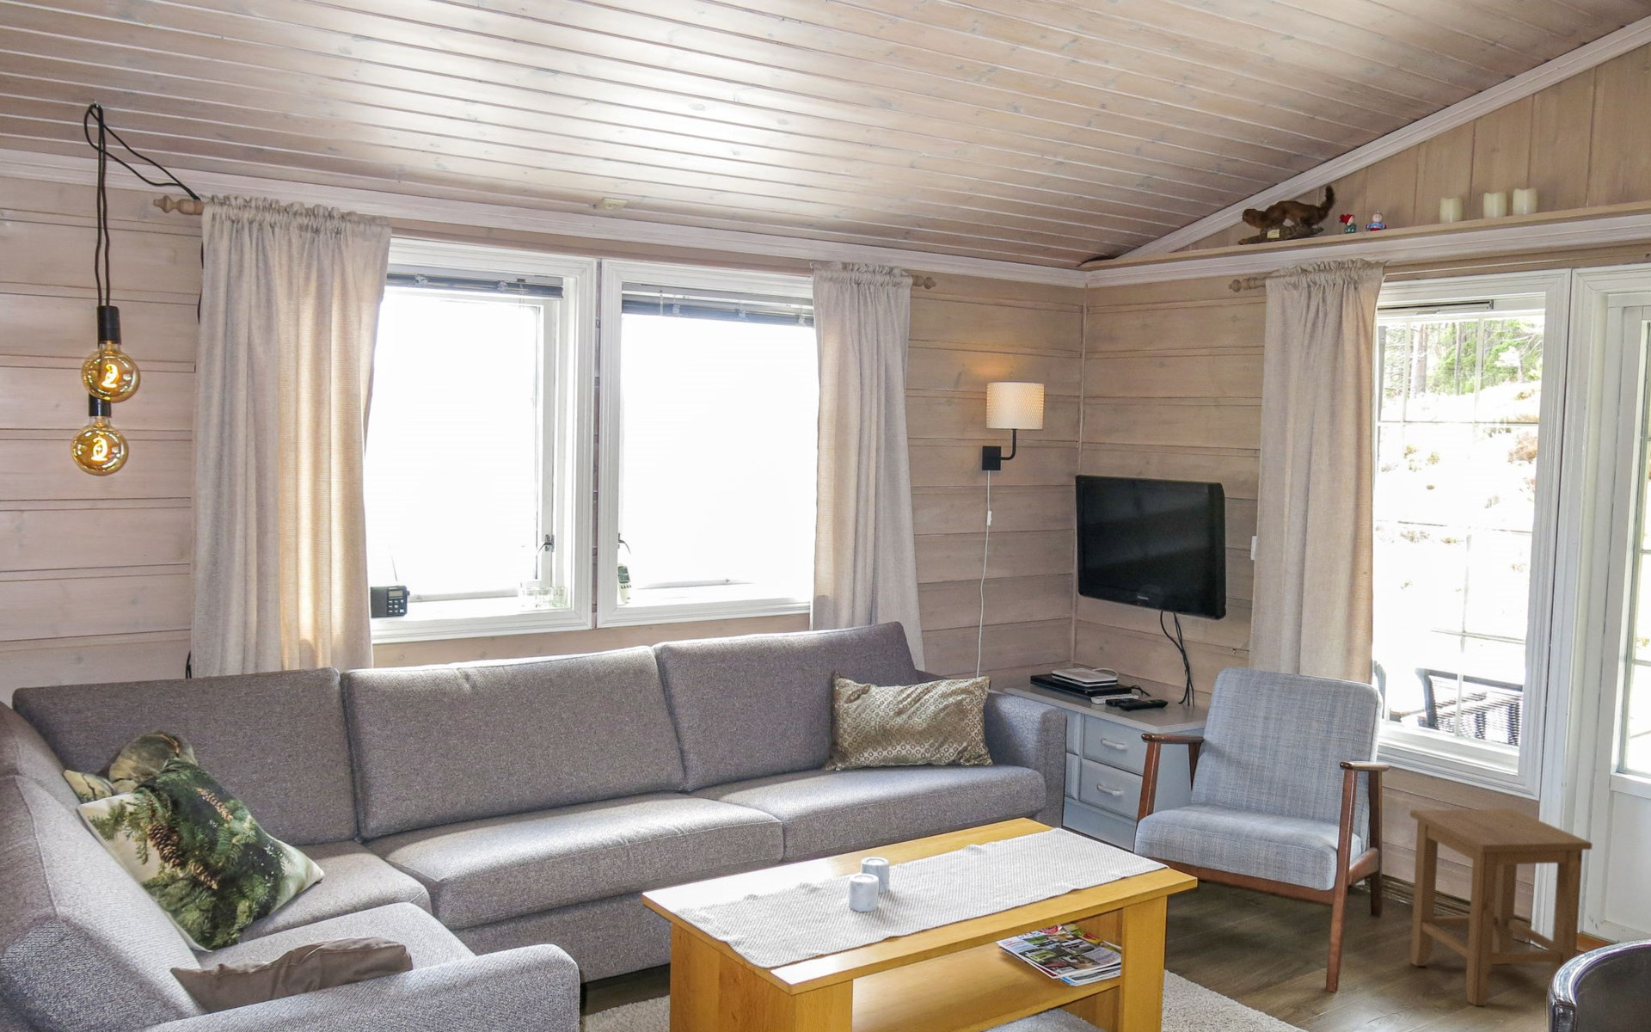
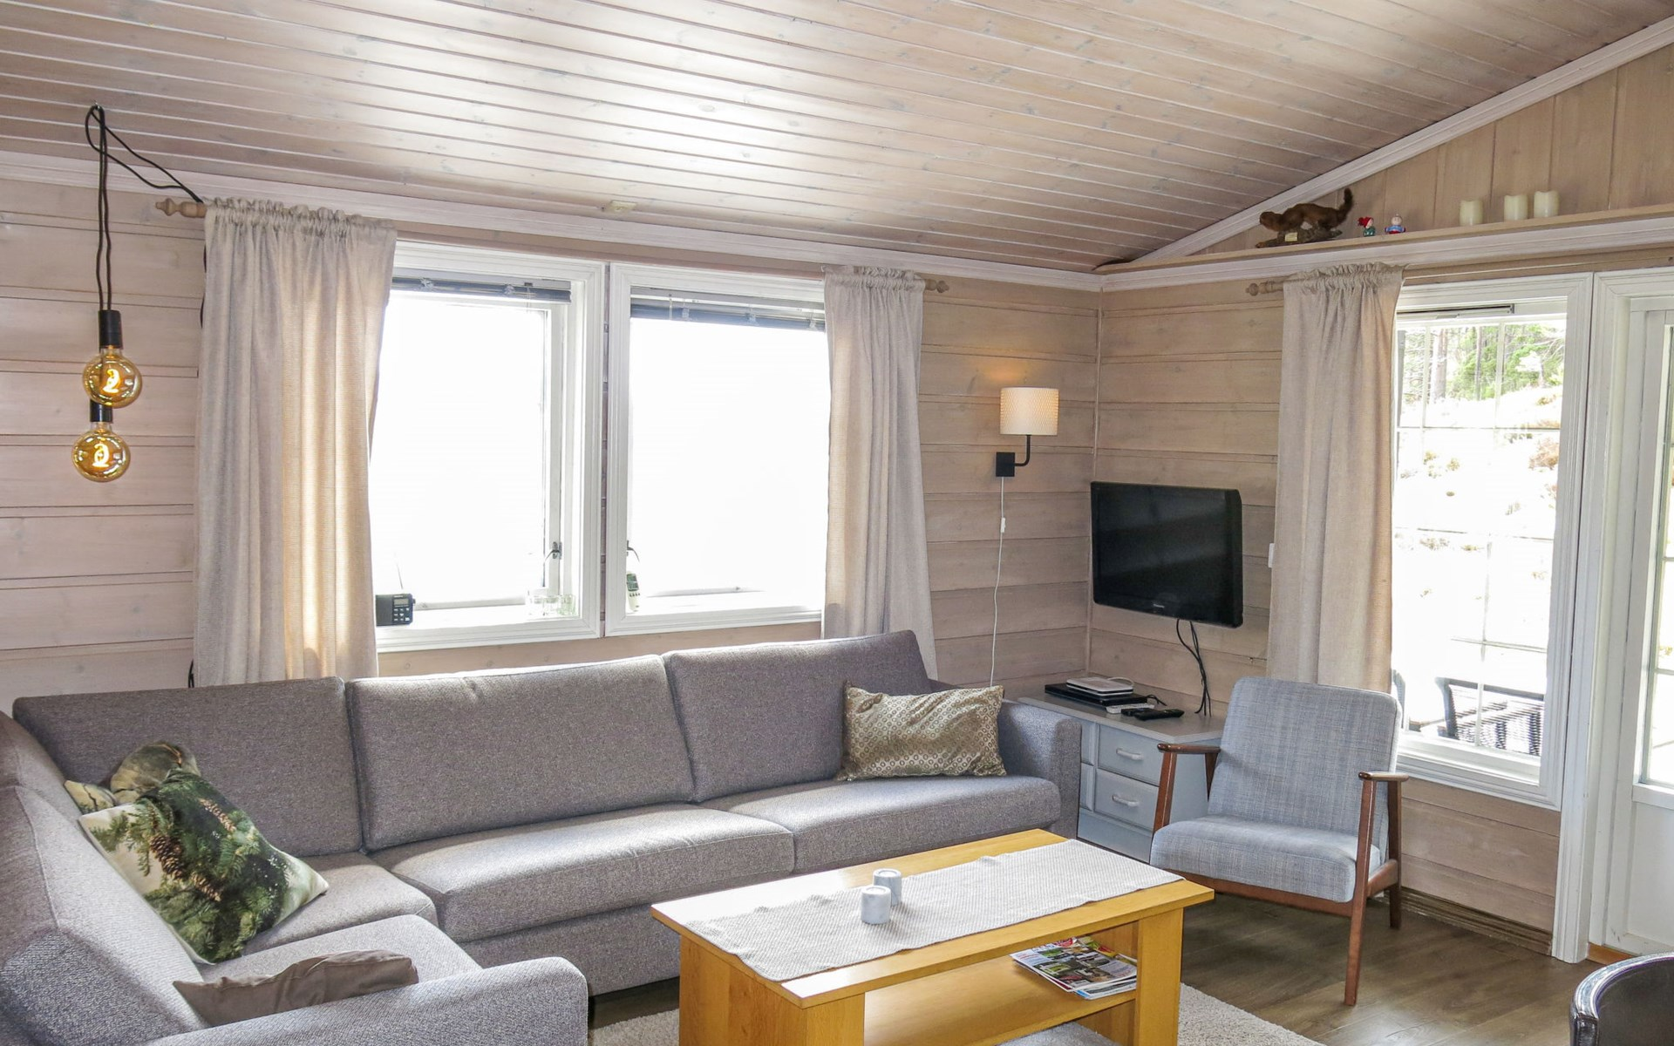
- stool (1493, 904)
